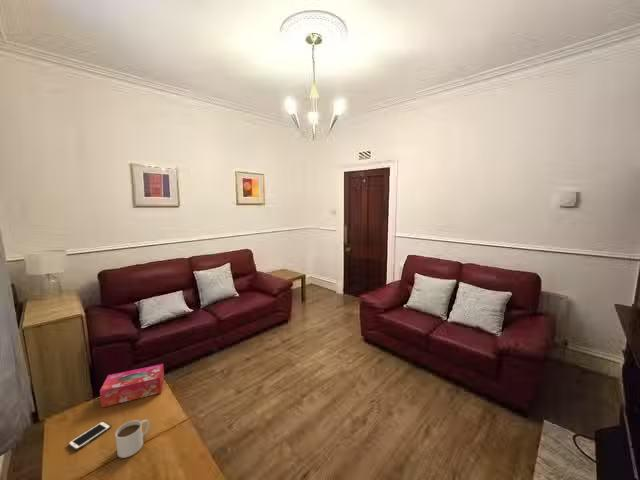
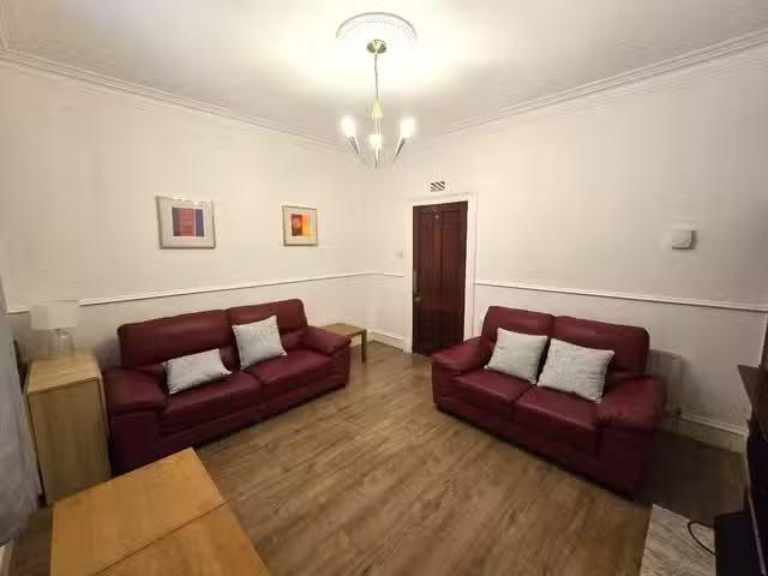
- tissue box (134, 384)
- cell phone (90, 435)
- mug (134, 434)
